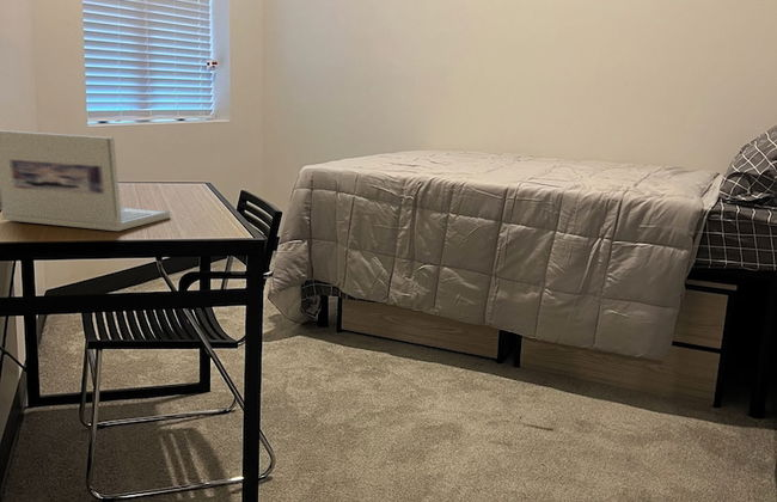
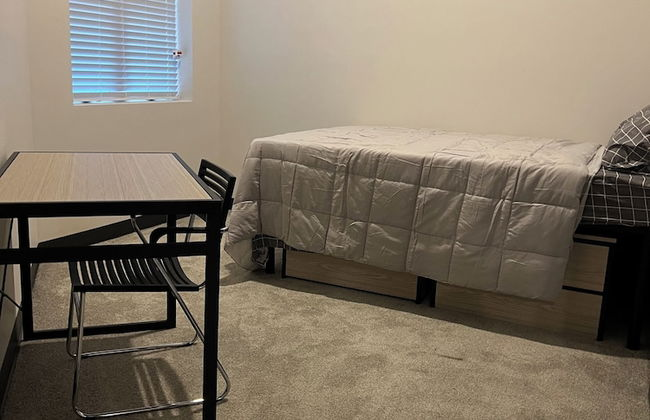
- laptop computer (85, 176)
